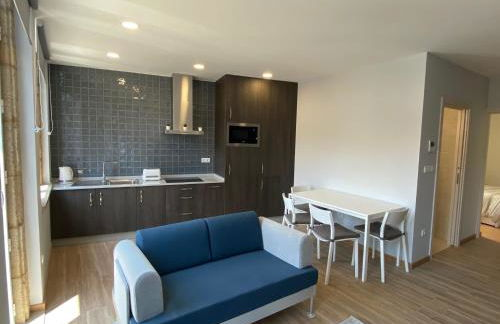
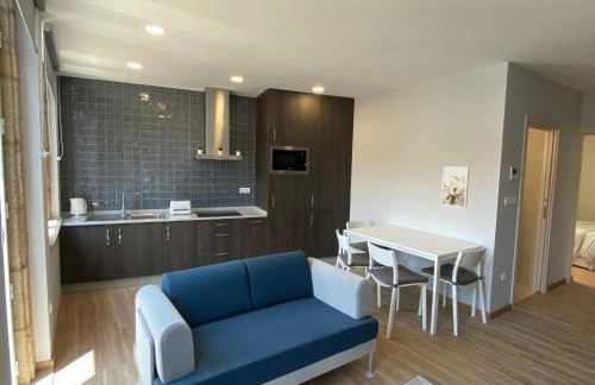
+ wall art (455, 187)
